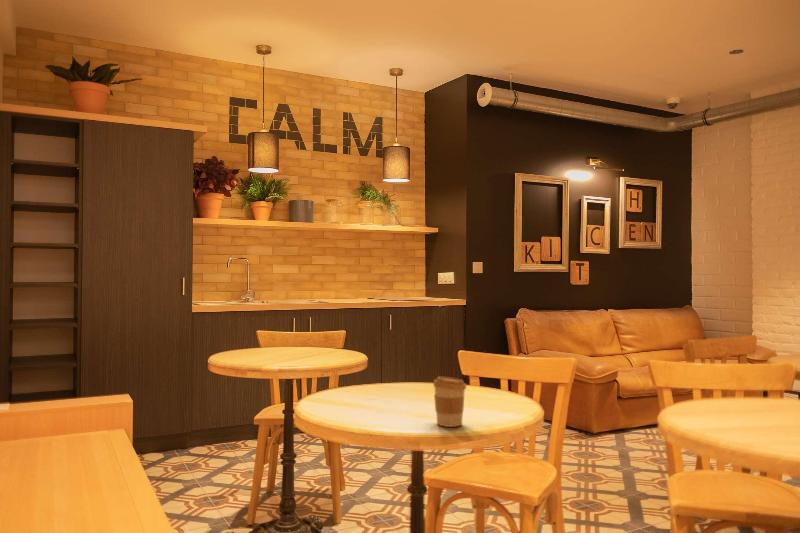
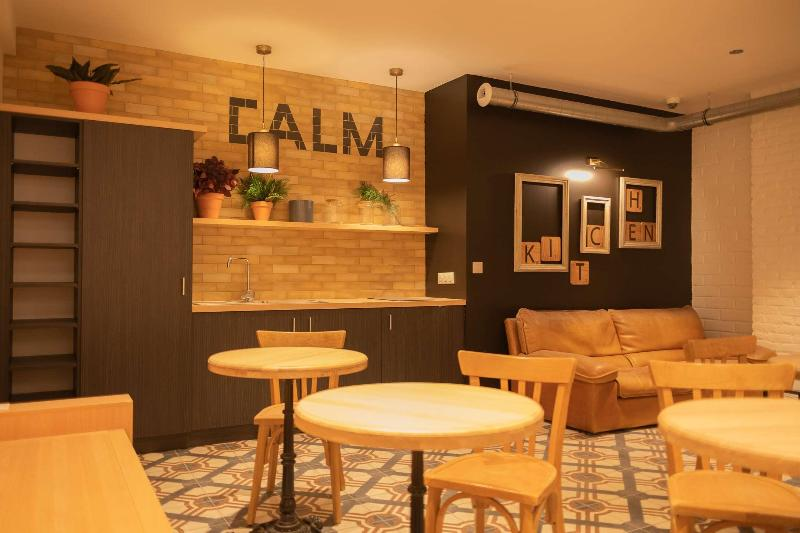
- coffee cup (449, 400)
